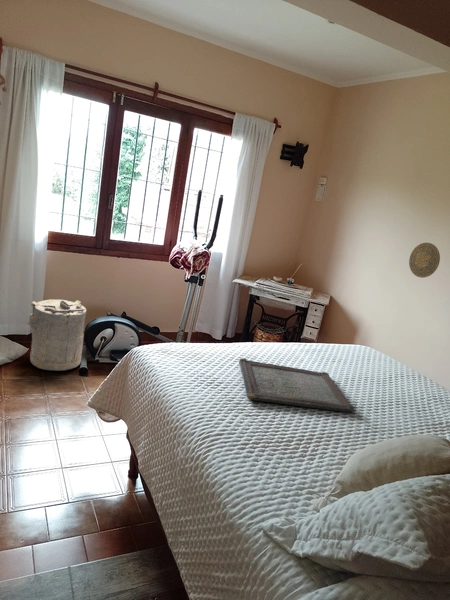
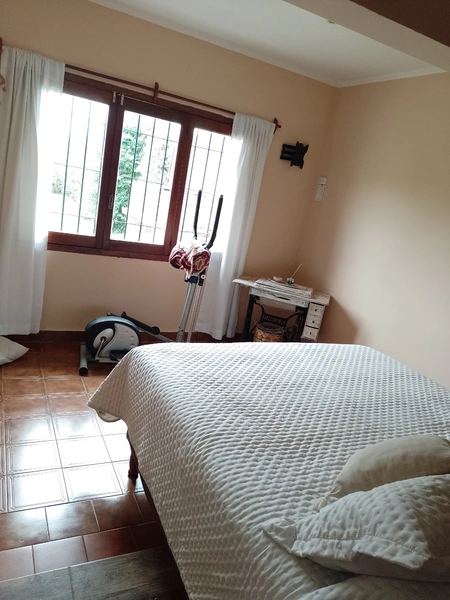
- decorative plate (423, 259)
- laundry hamper (56, 331)
- serving tray (291, 383)
